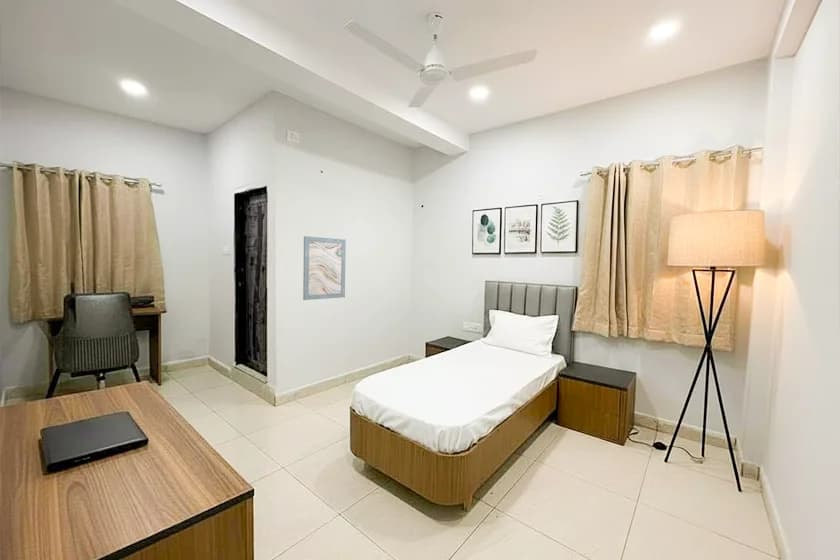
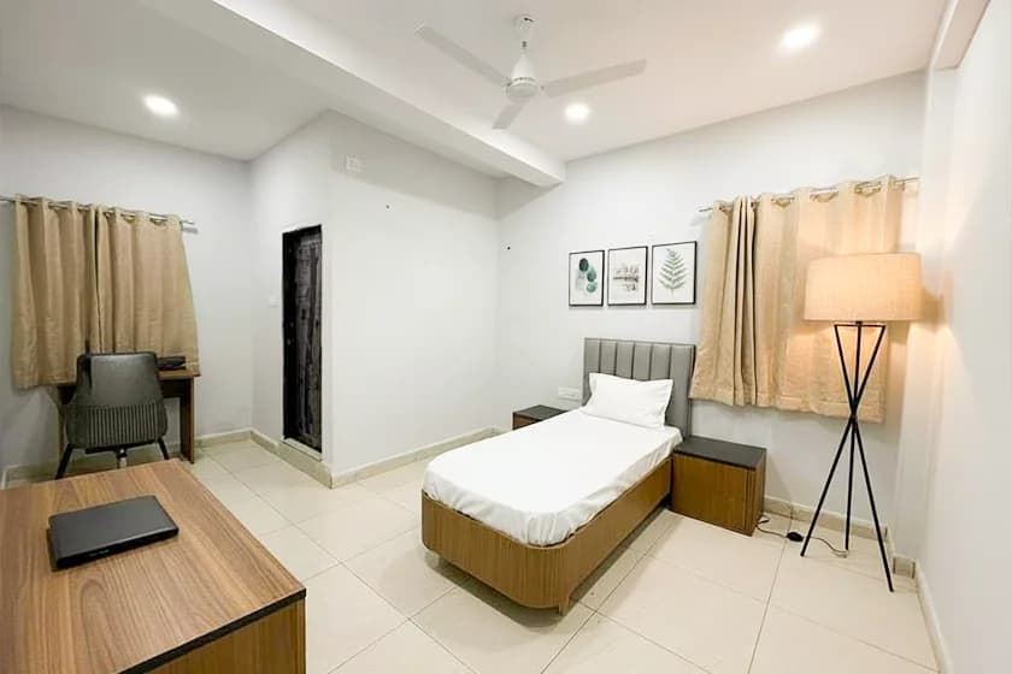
- wall art (325, 268)
